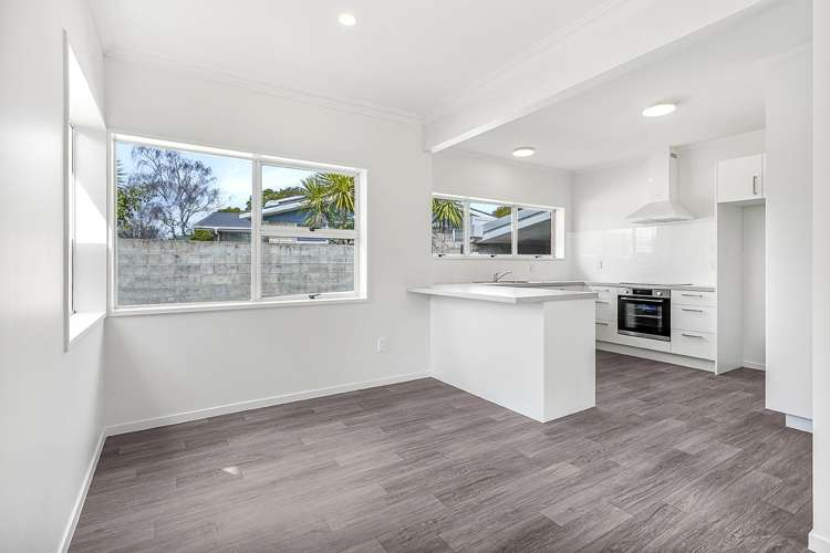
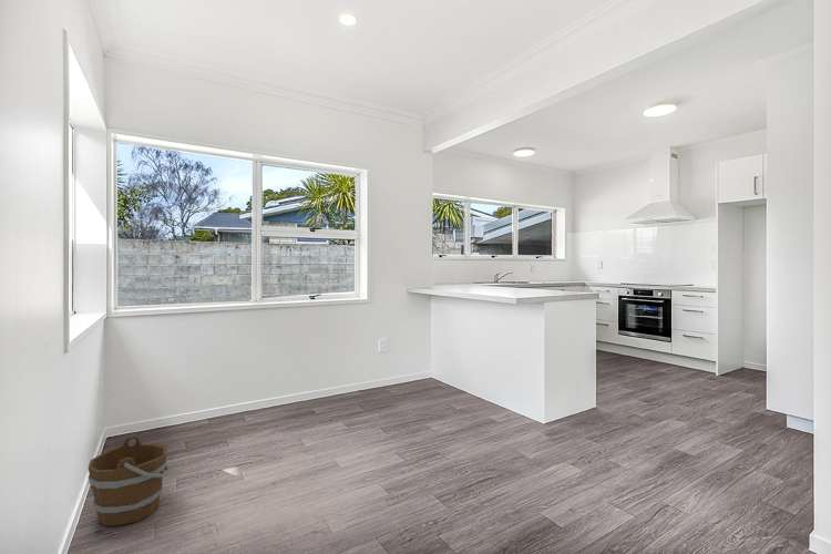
+ bucket (131, 479)
